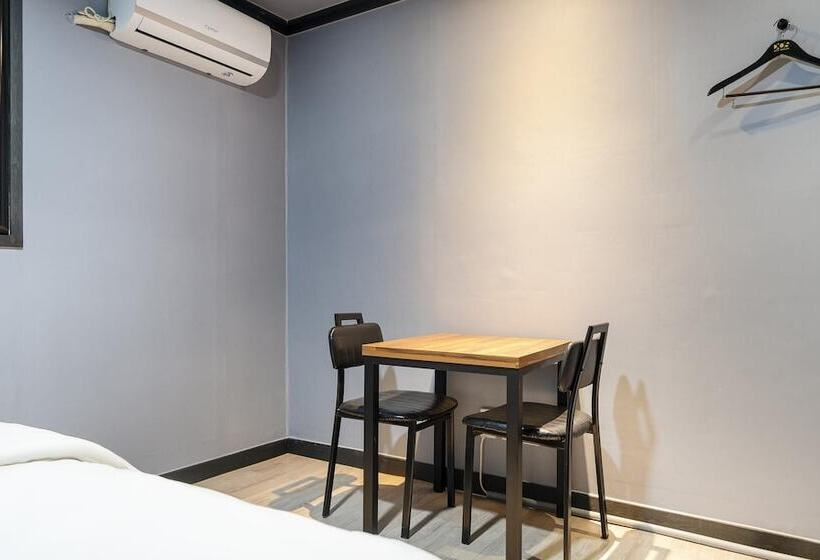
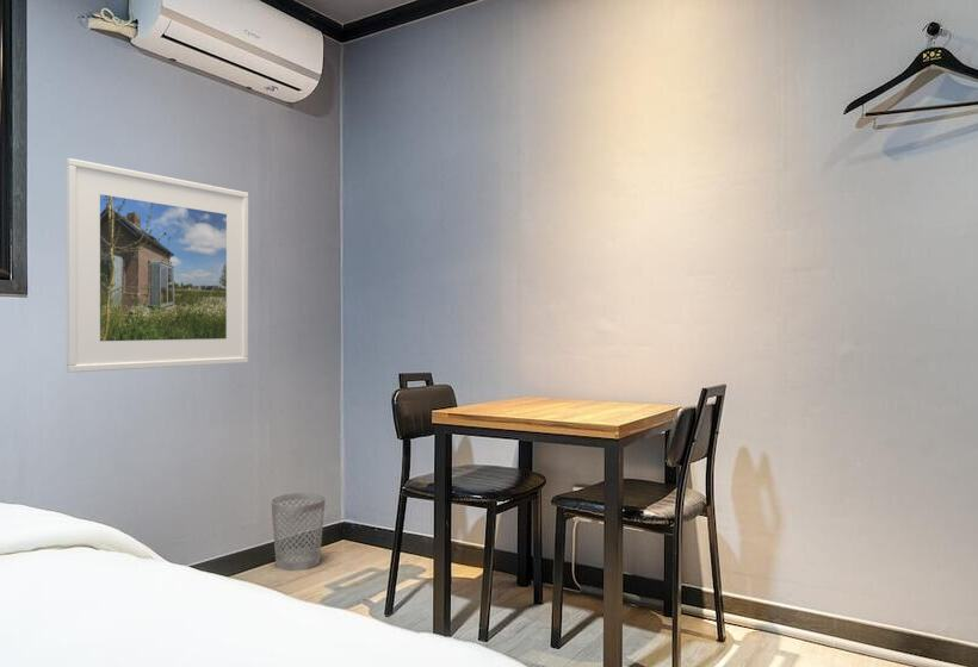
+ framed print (167, 272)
+ wastebasket (297, 531)
